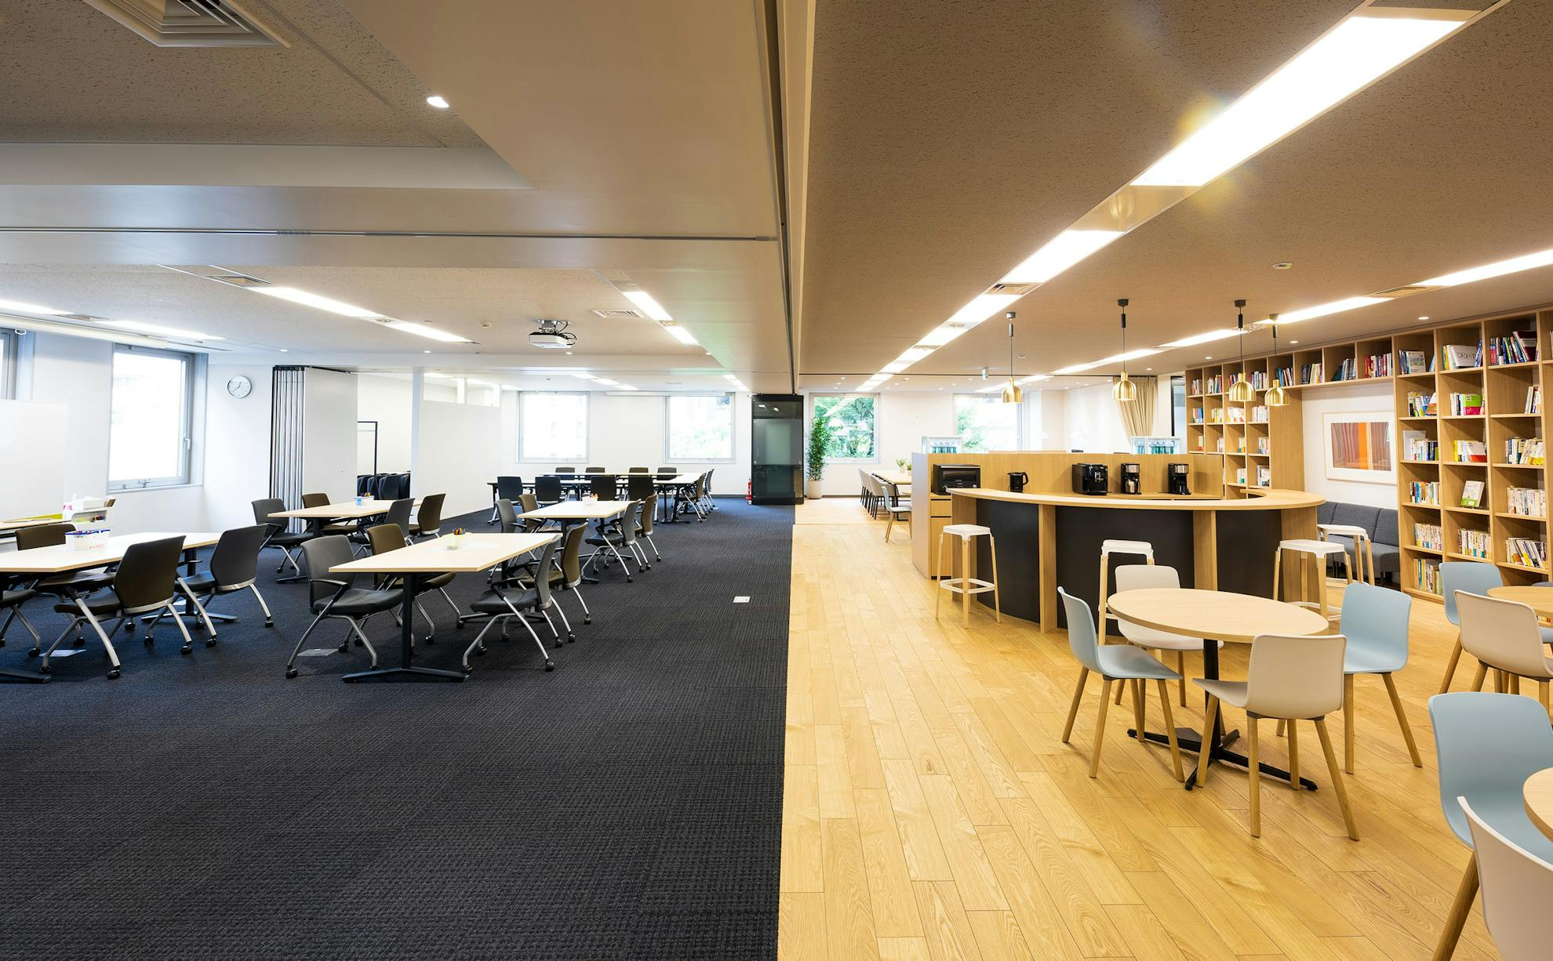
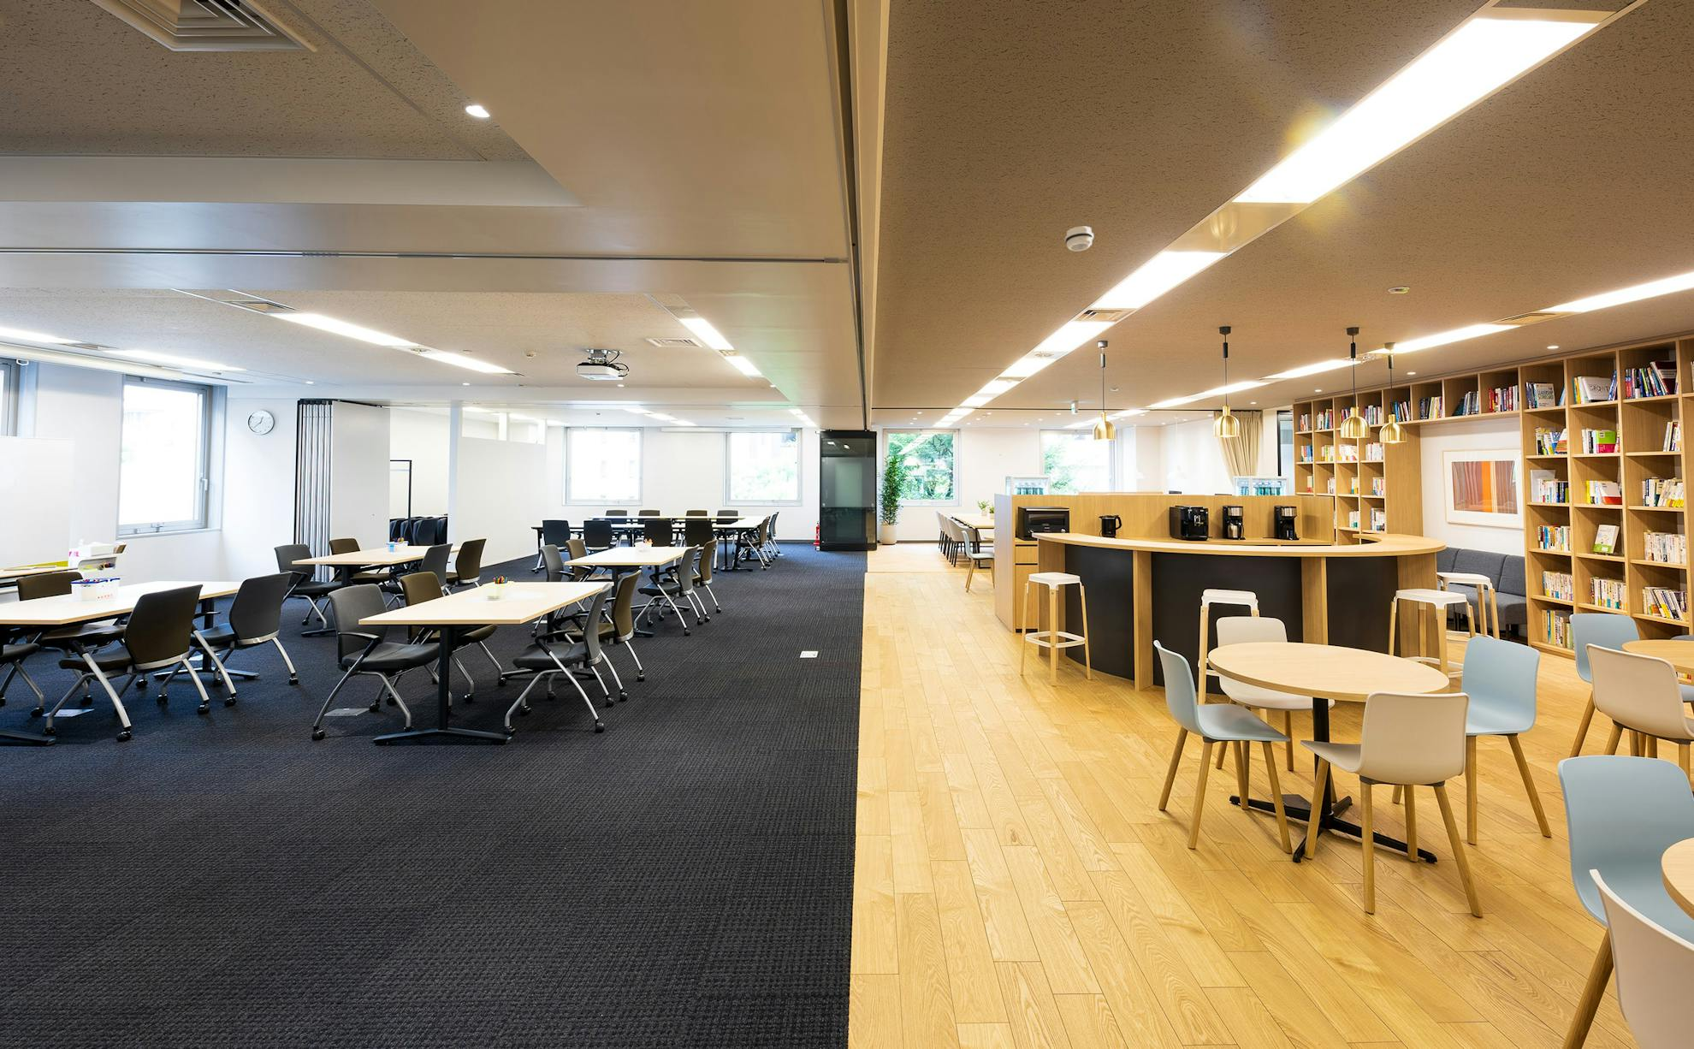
+ smoke detector (1079, 238)
